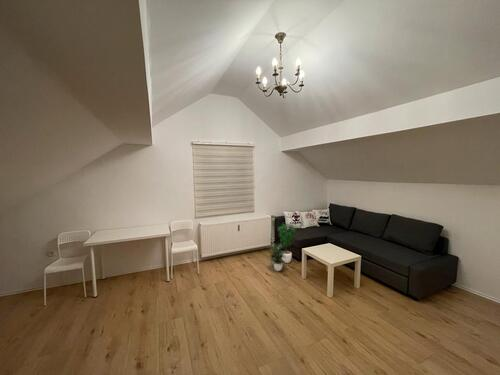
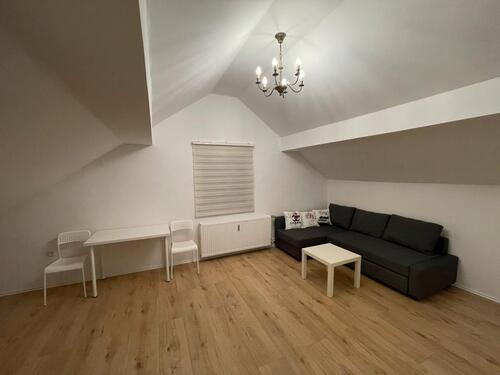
- potted plant (282, 244)
